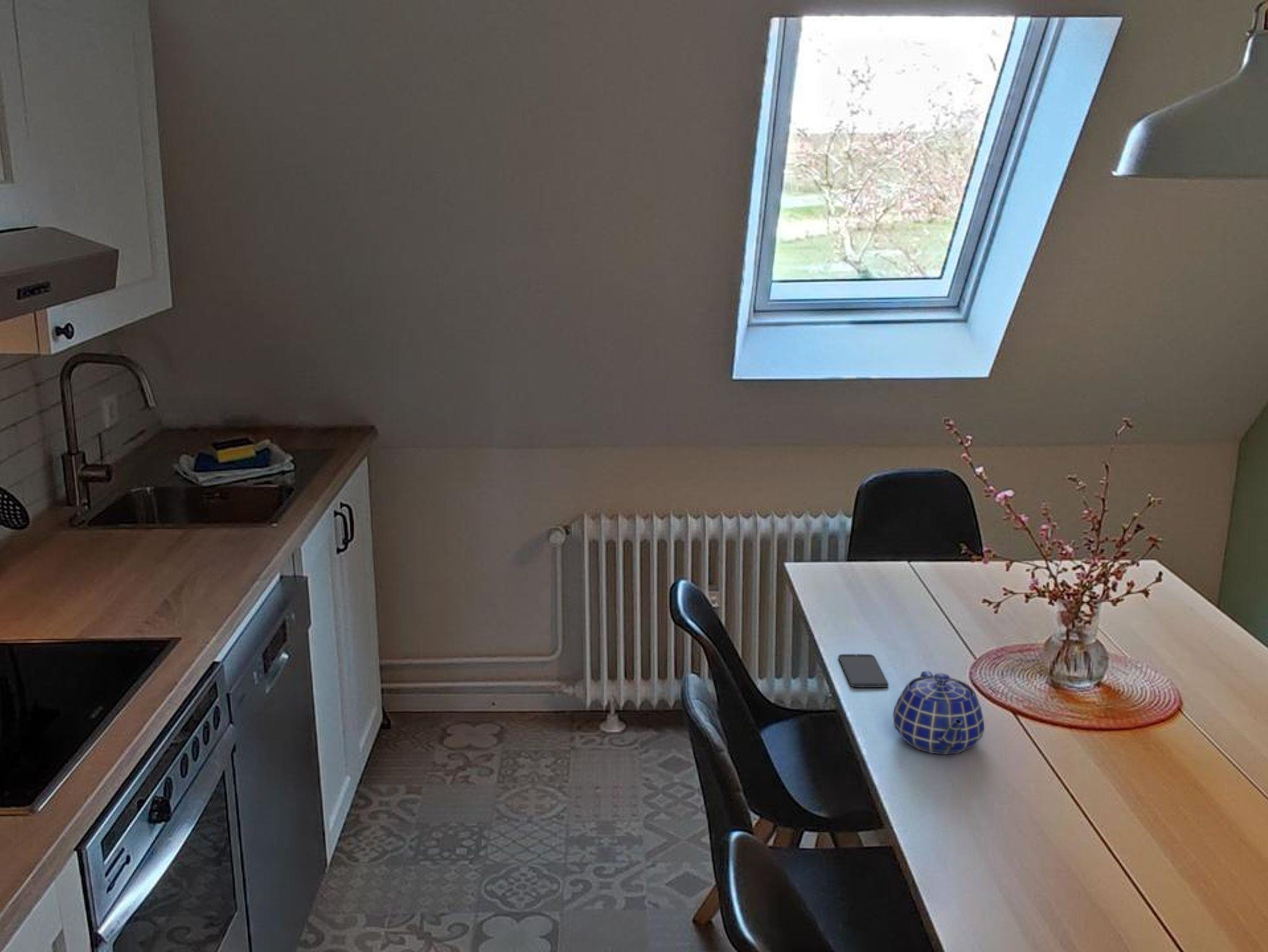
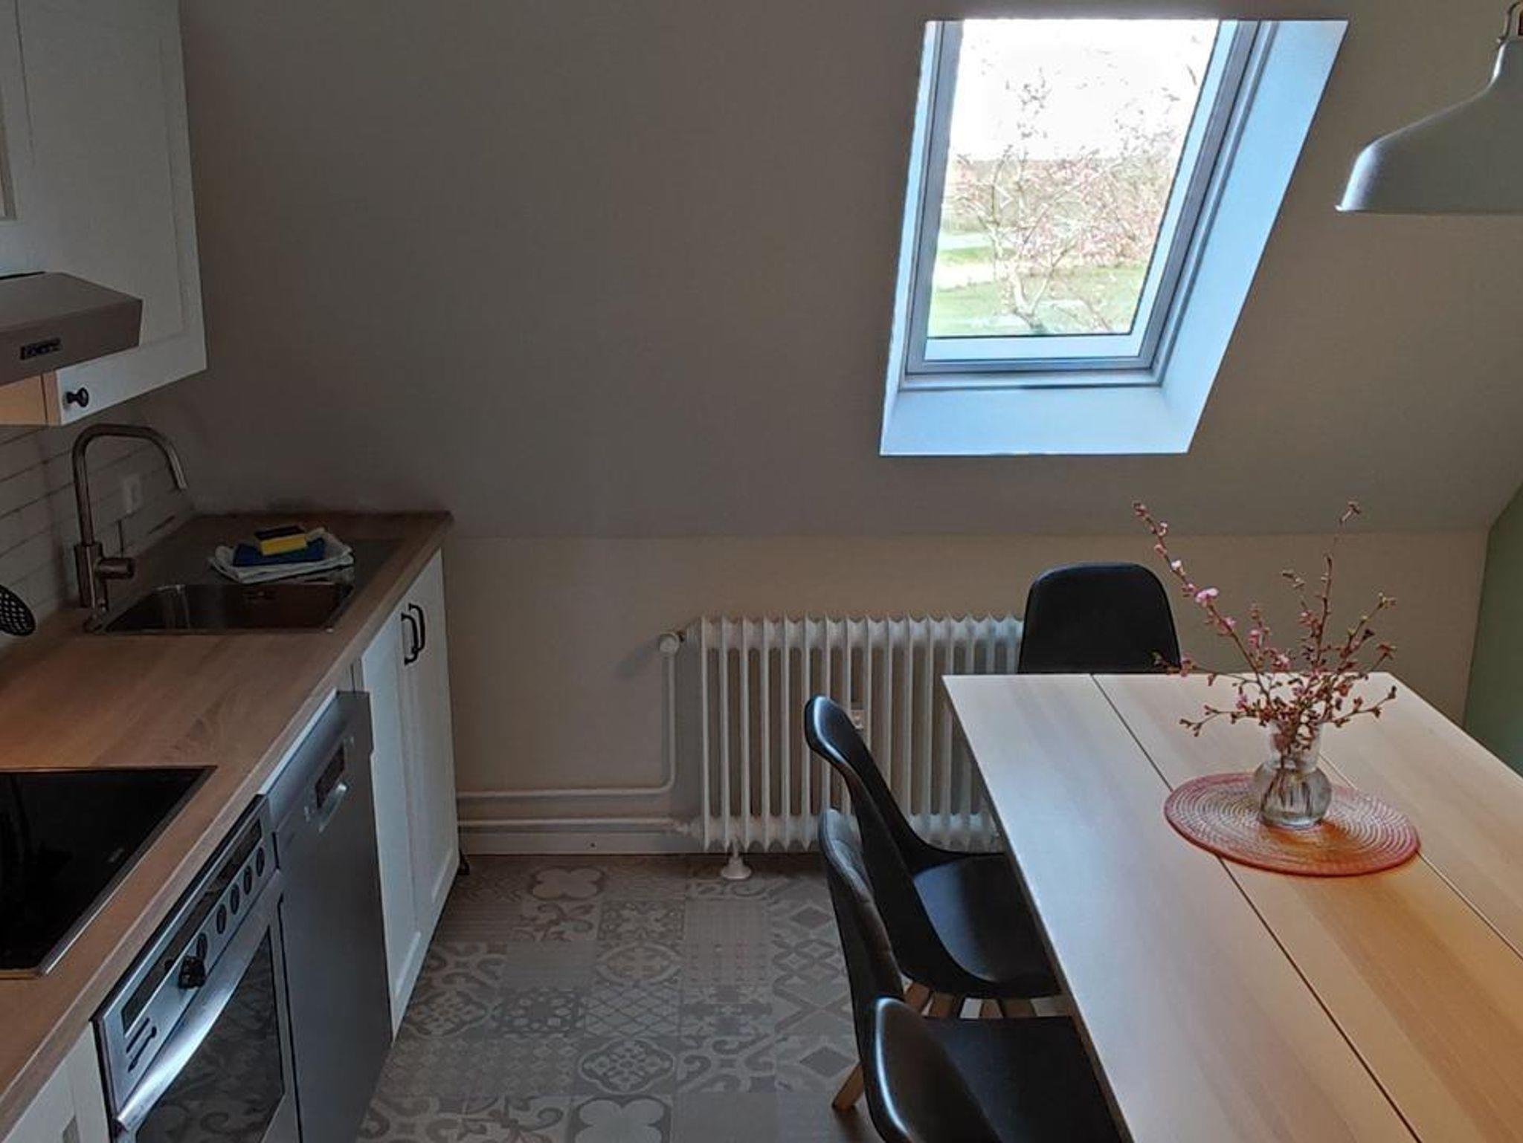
- smartphone (862, 670)
- teapot (940, 710)
